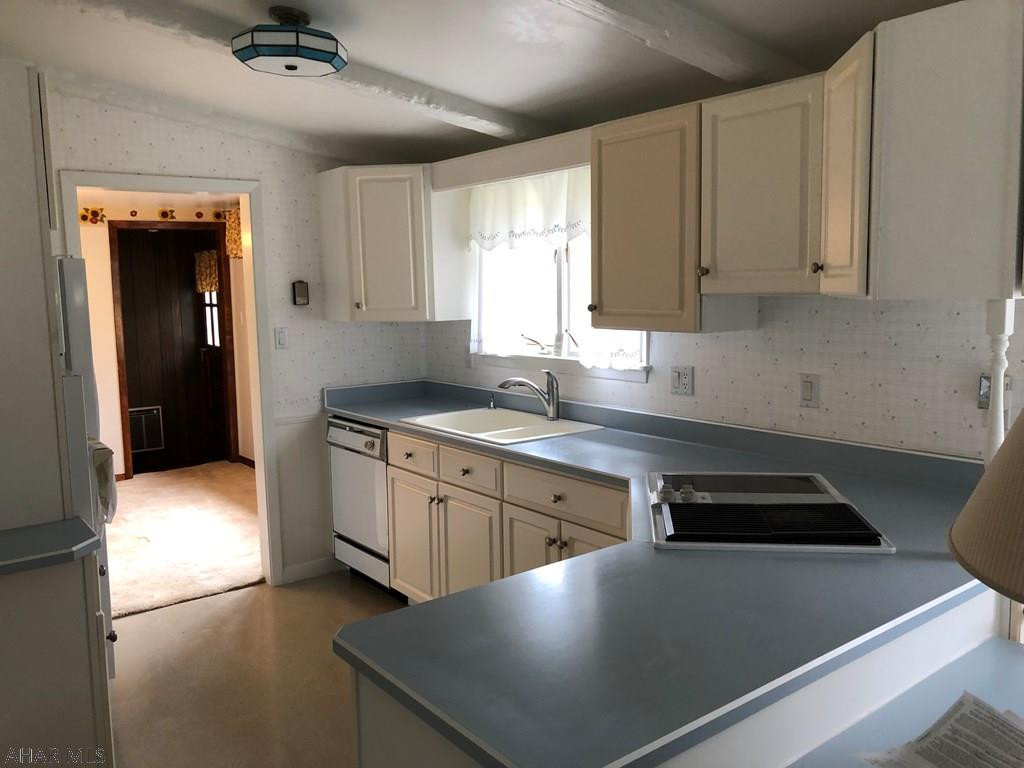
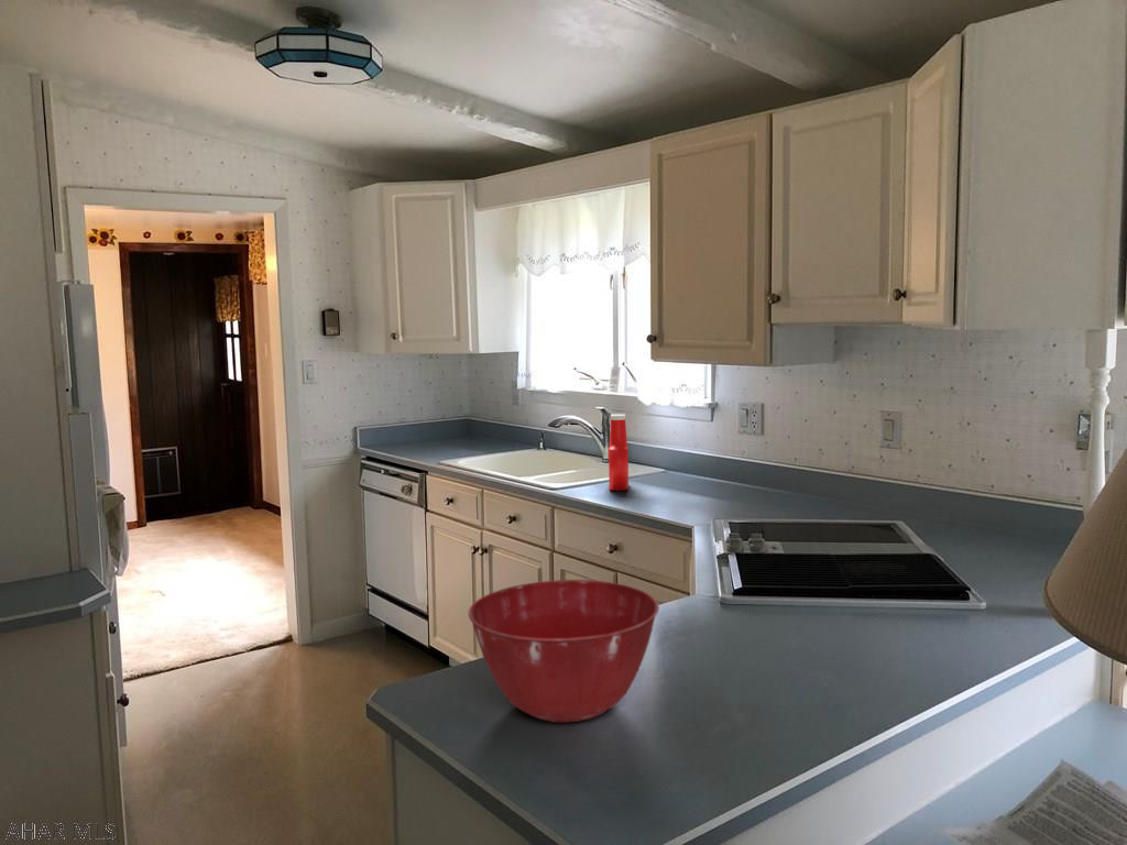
+ soap bottle (617, 450)
+ mixing bowl (564, 654)
